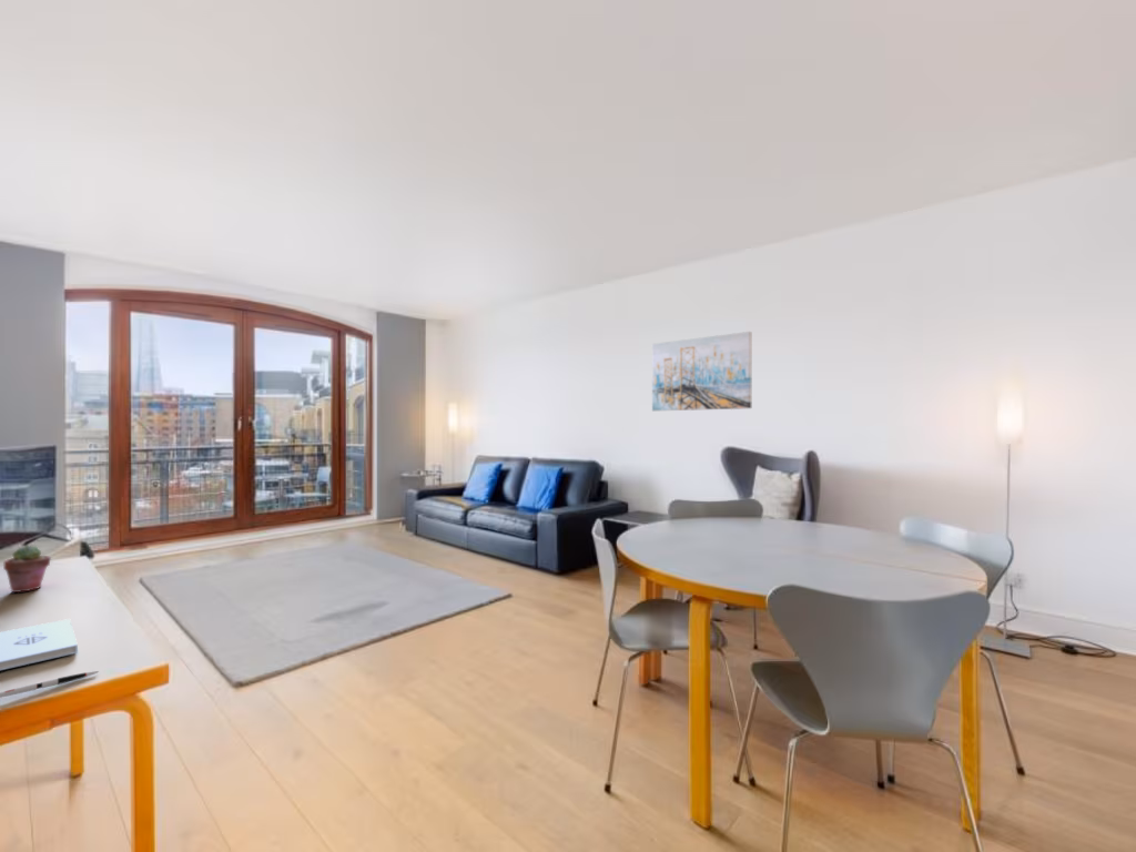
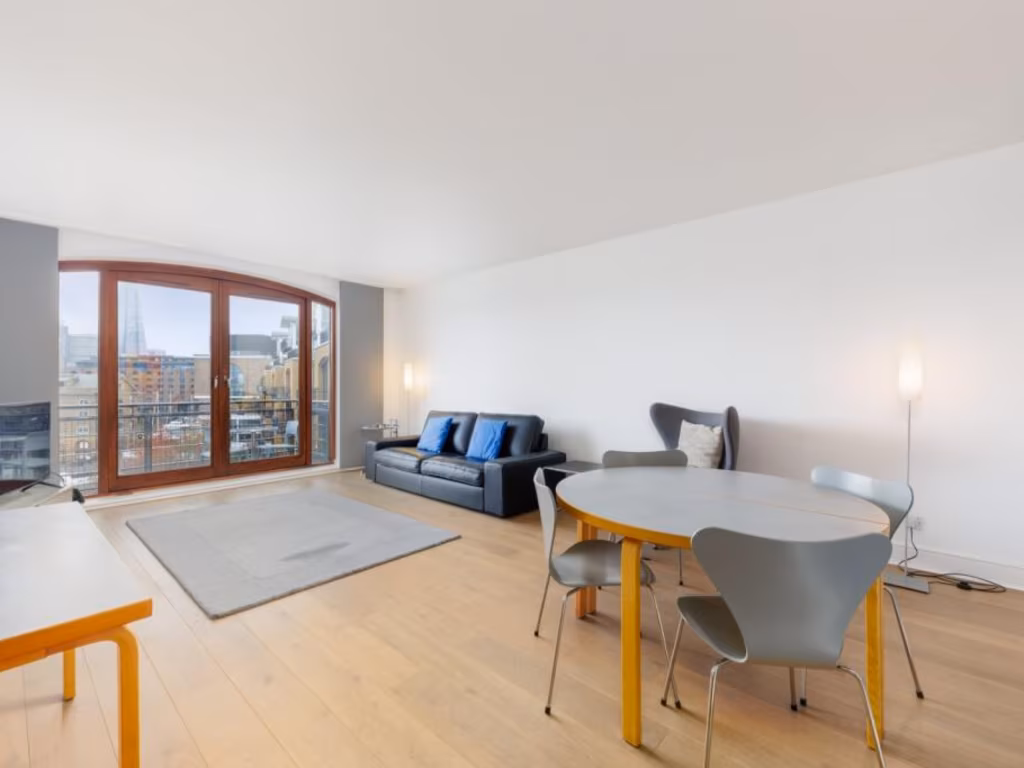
- notepad (31, 643)
- potted succulent (27, 567)
- wall art (698, 374)
- pen (47, 683)
